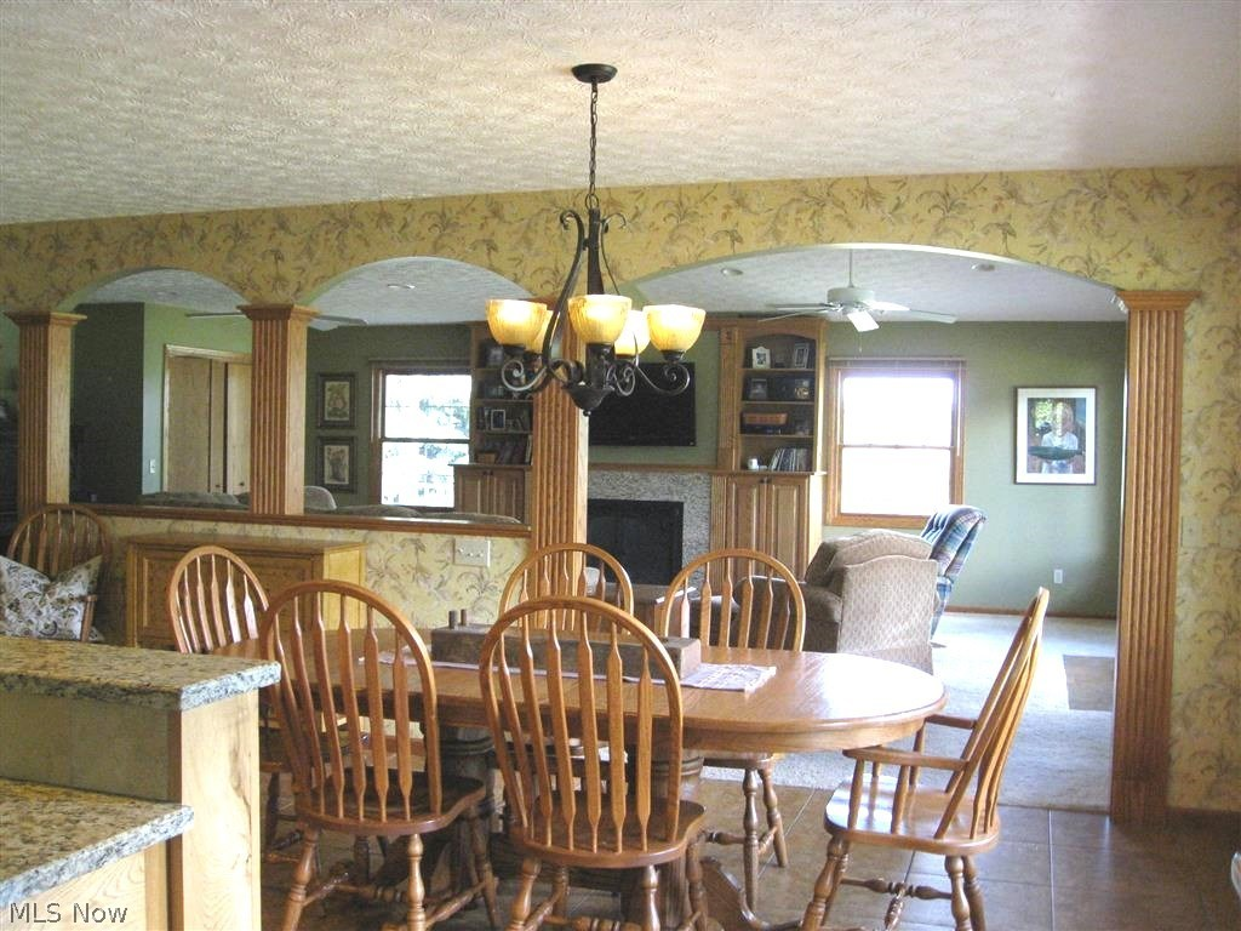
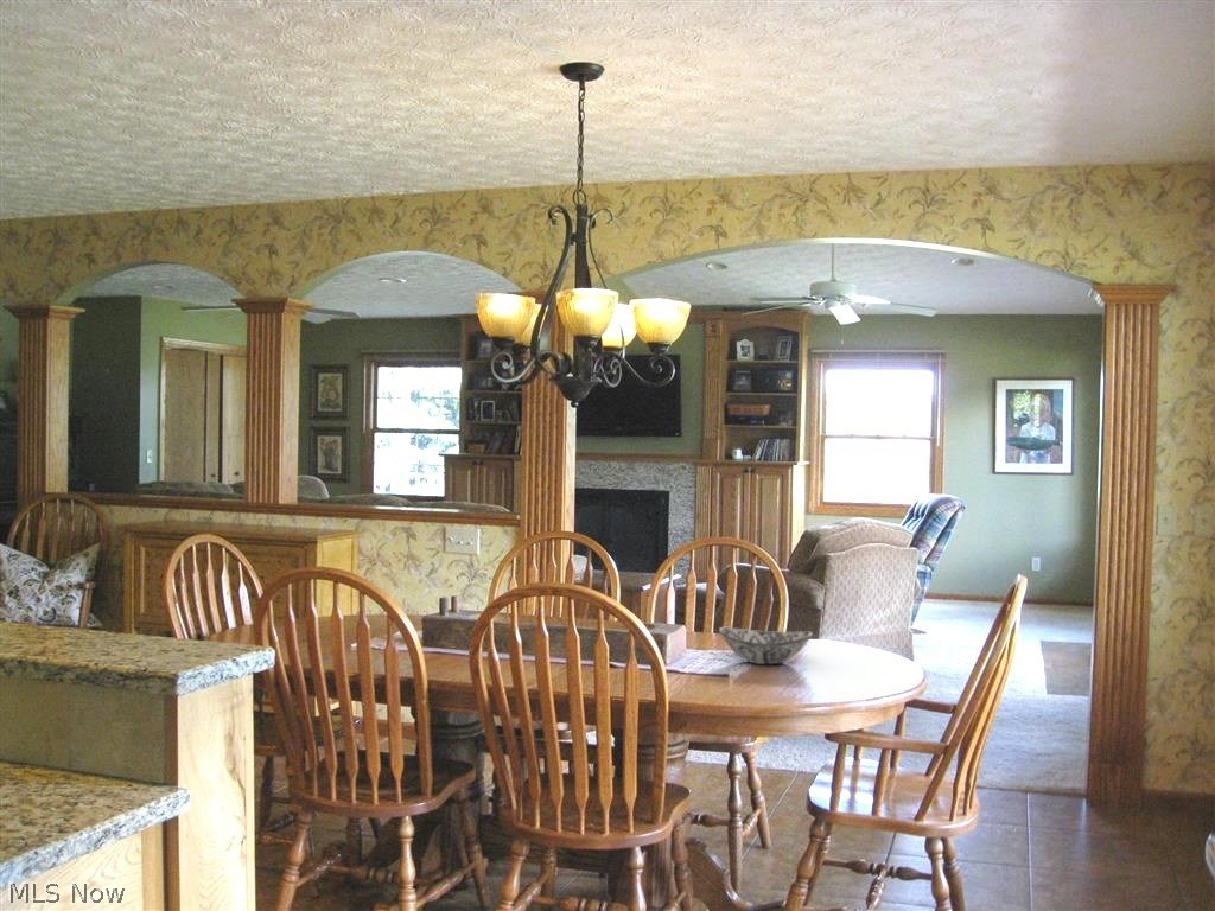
+ decorative bowl (764, 645)
